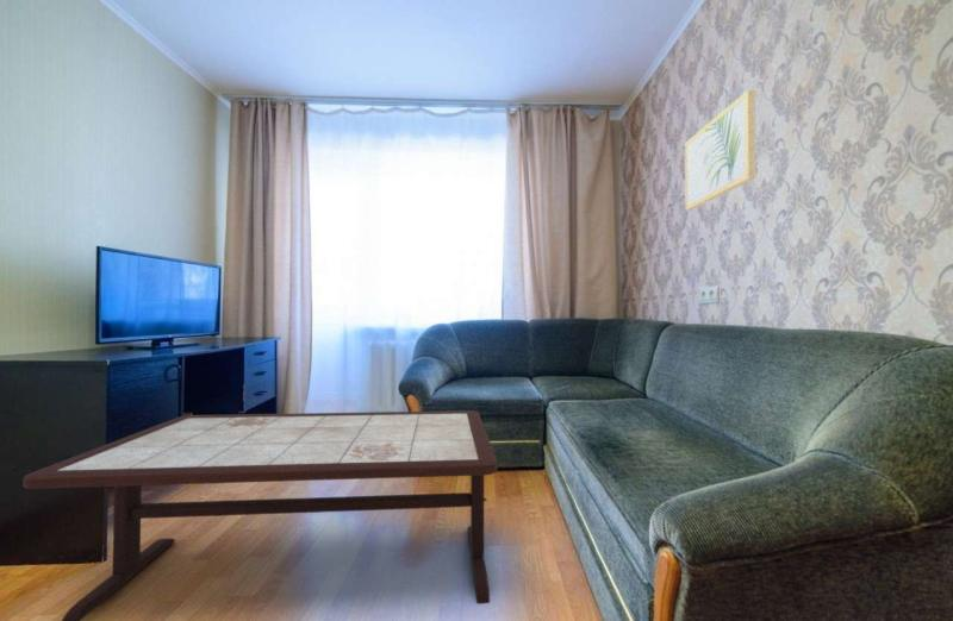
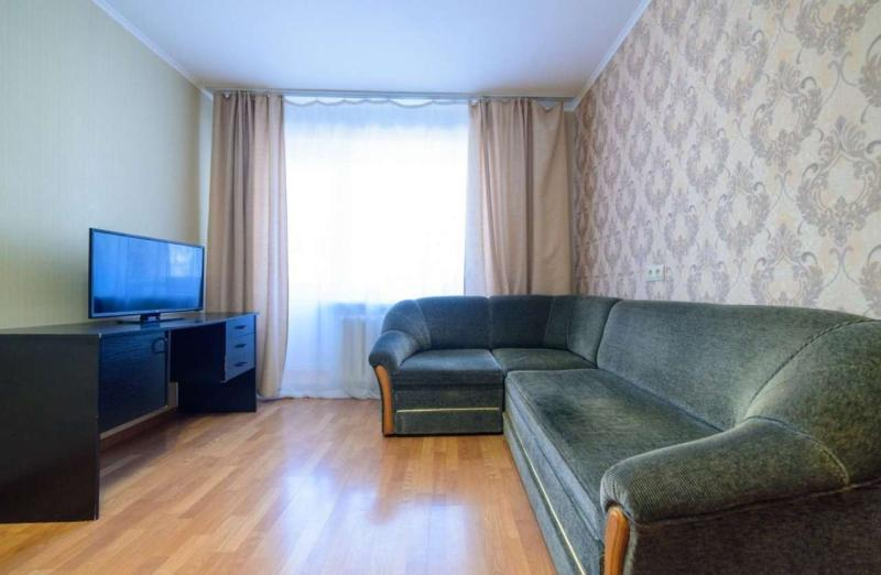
- coffee table (309, 501)
- wall art (715, 158)
